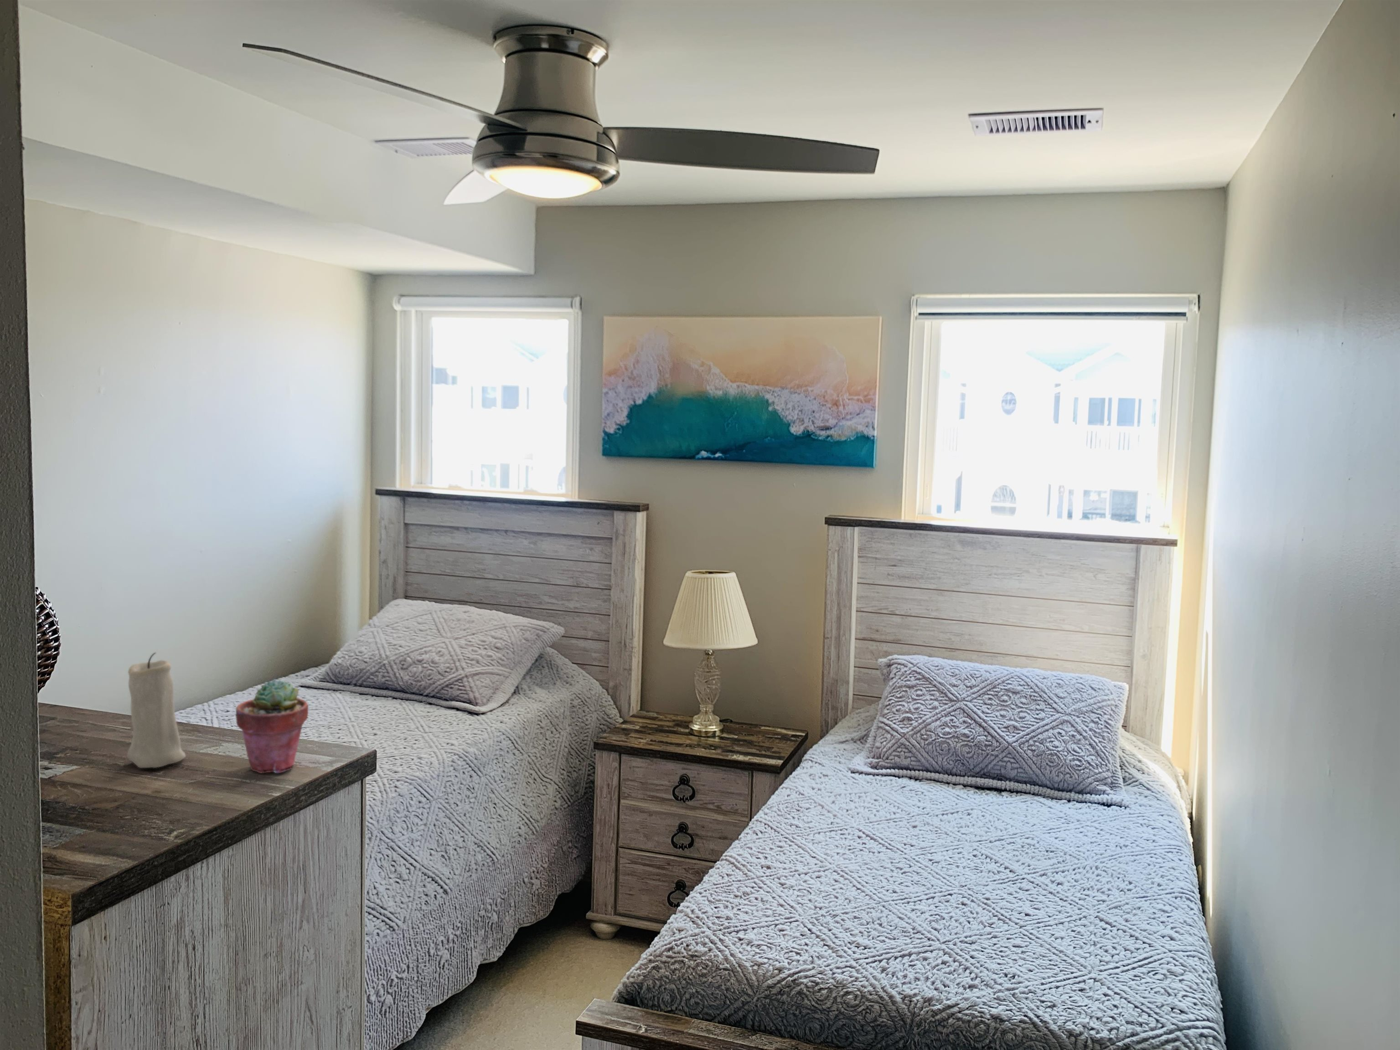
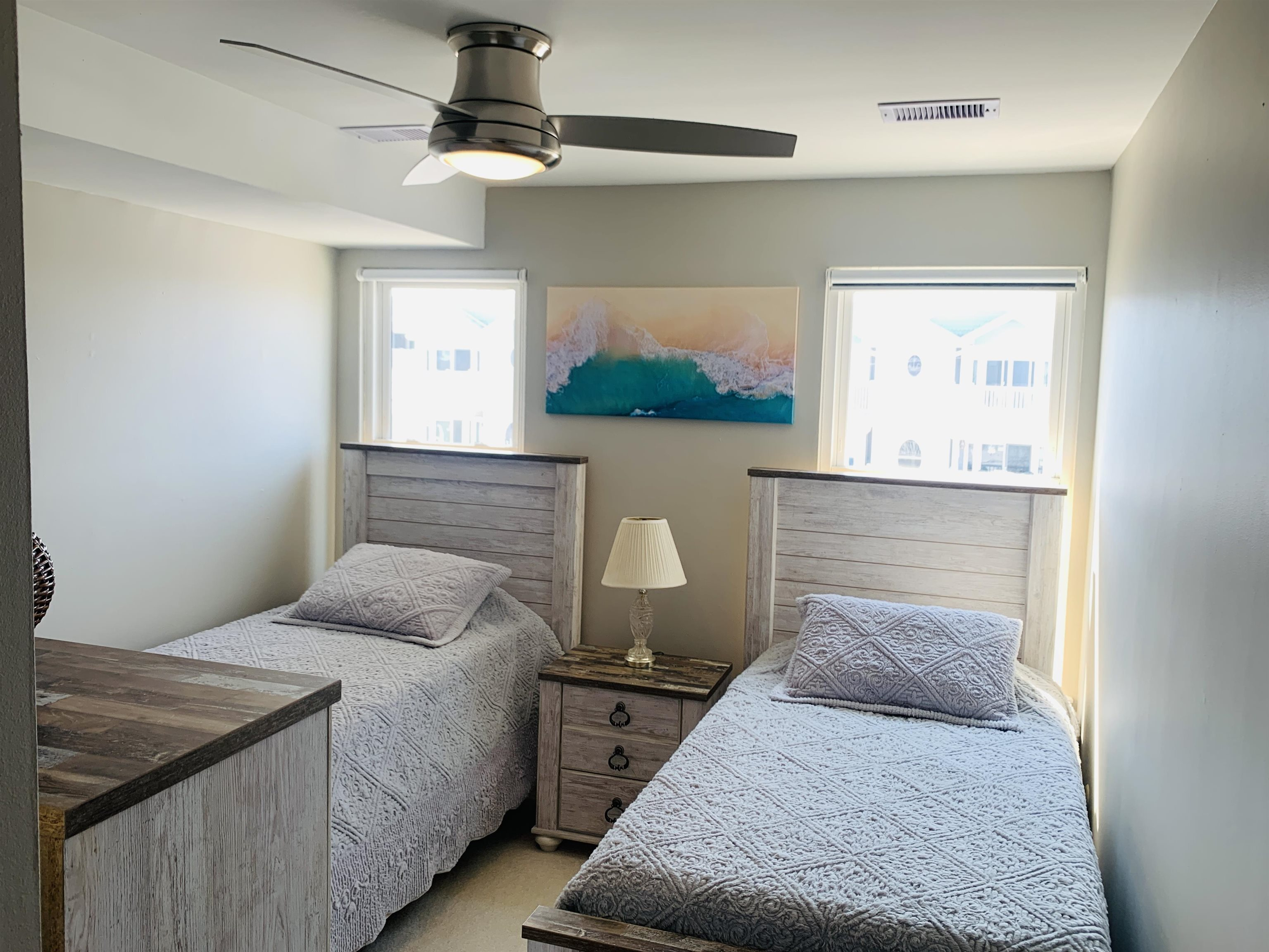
- candle (156, 707)
- potted succulent (272, 722)
